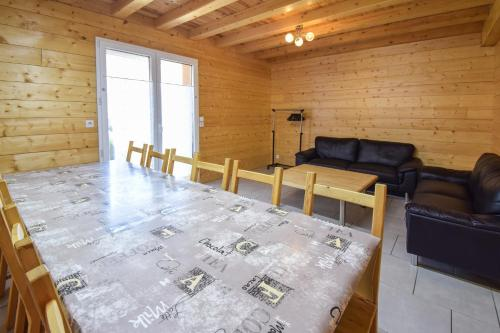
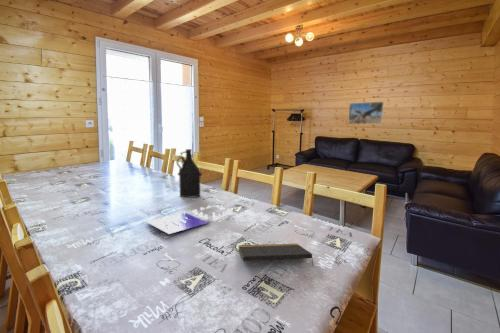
+ board game (194, 213)
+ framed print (365, 113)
+ bottle (189, 172)
+ notepad (272, 251)
